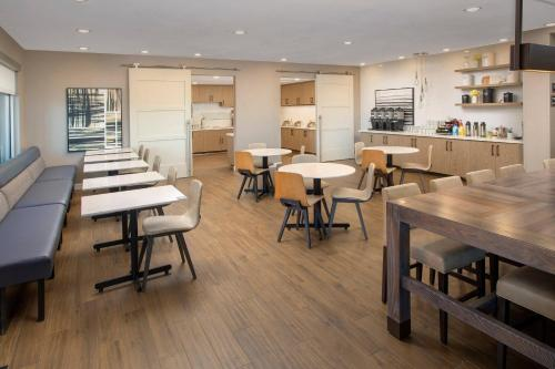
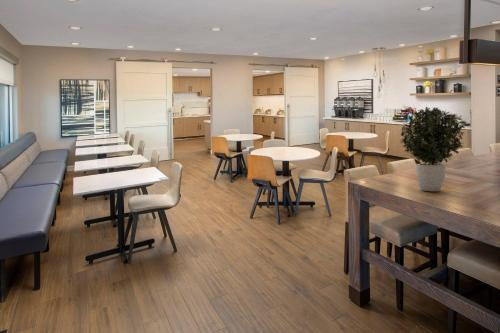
+ potted plant (431, 148)
